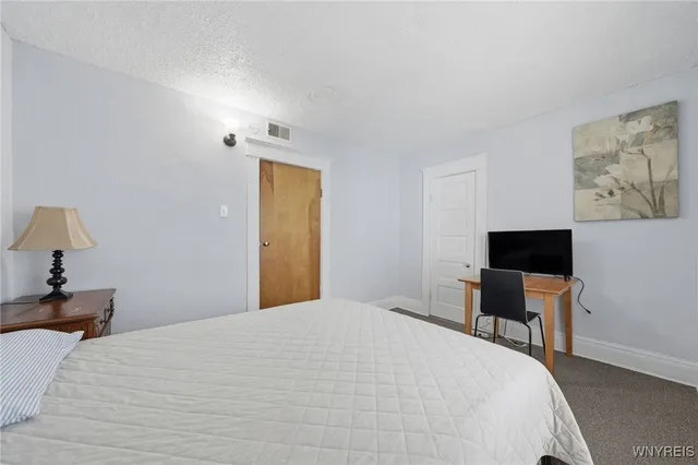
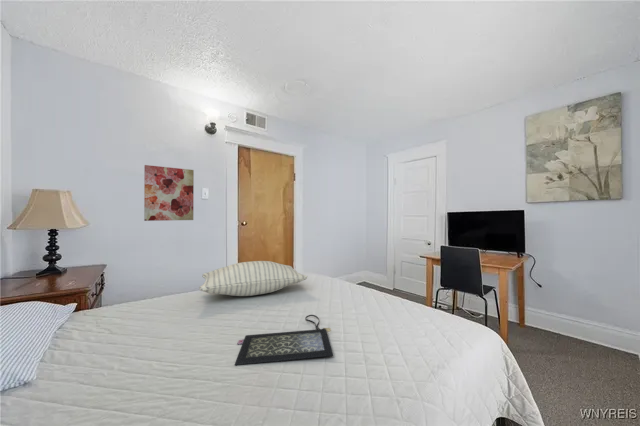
+ wall art (170, 194)
+ pillow (253, 277)
+ clutch bag (290, 342)
